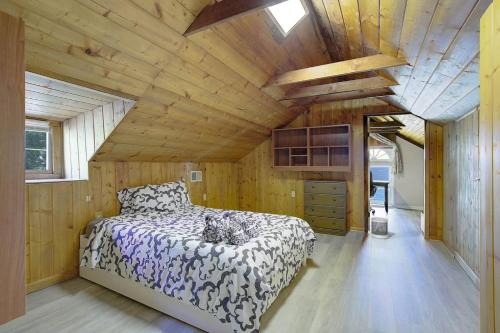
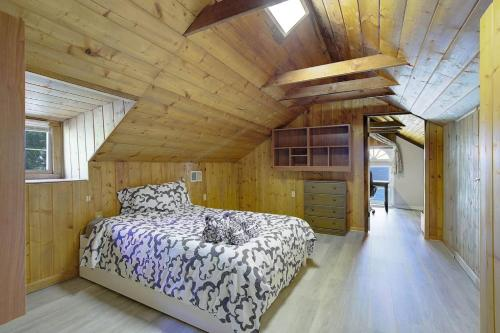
- wastebasket (379, 227)
